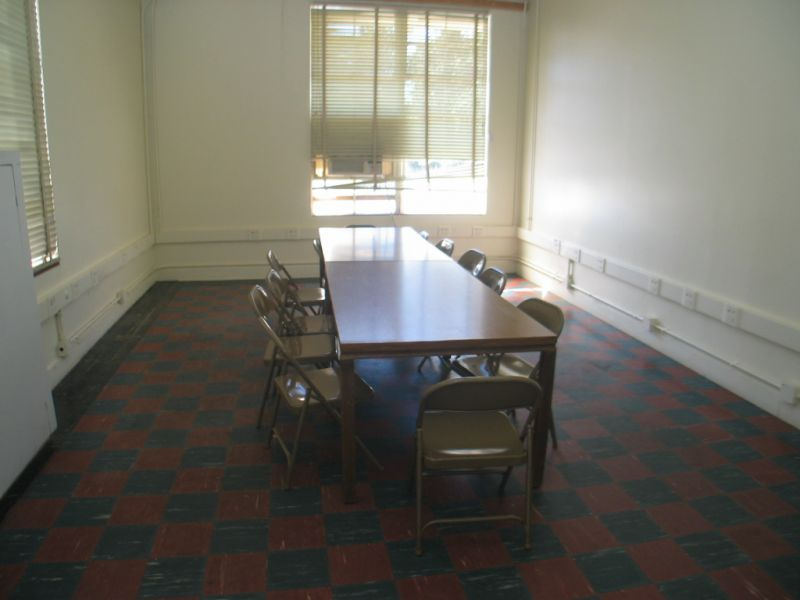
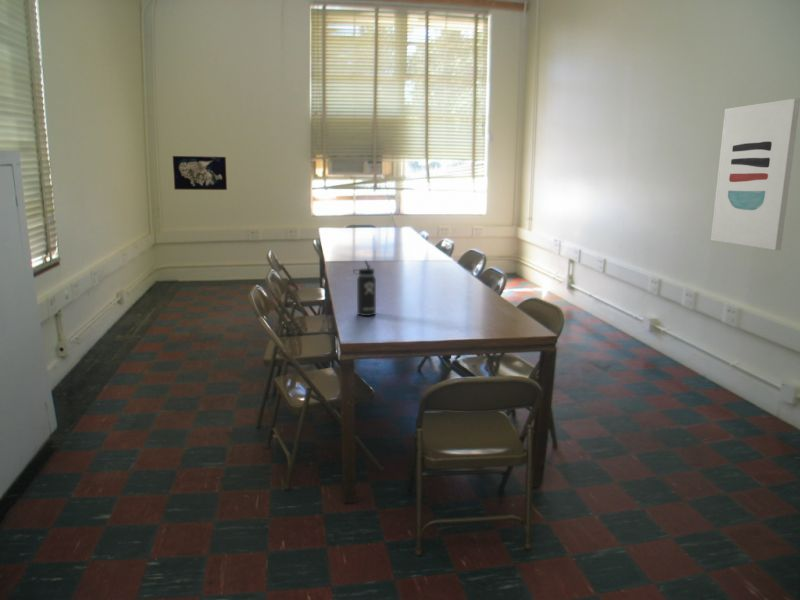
+ map (200, 173)
+ thermos bottle (364, 287)
+ wall art (751, 176)
